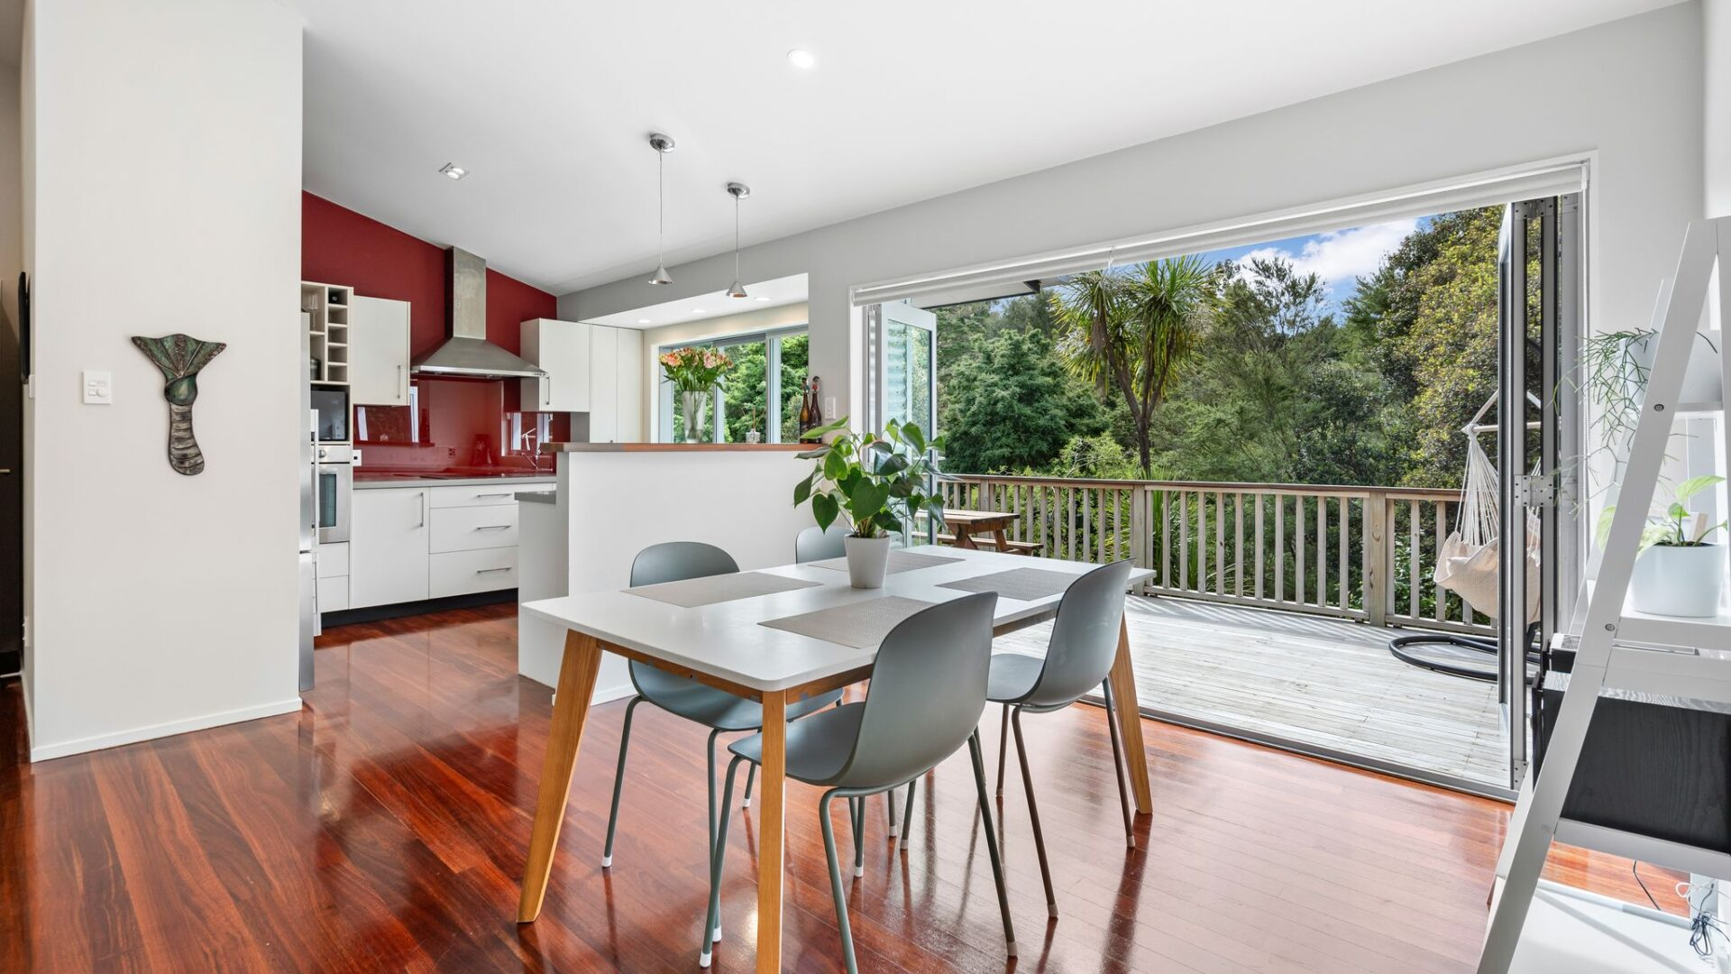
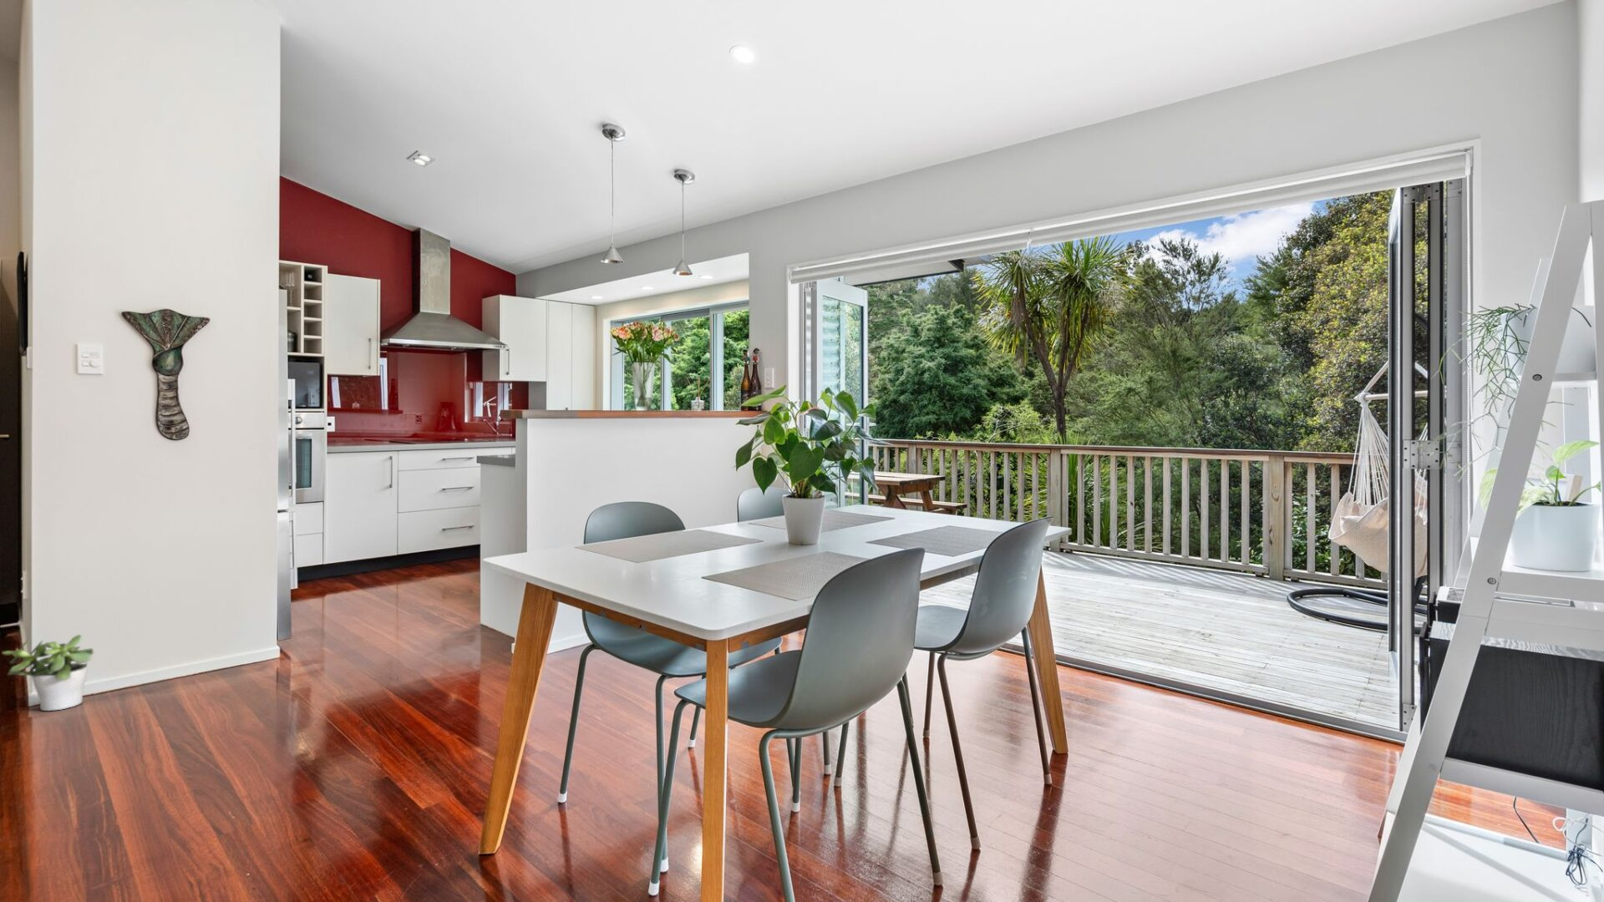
+ potted plant (51, 673)
